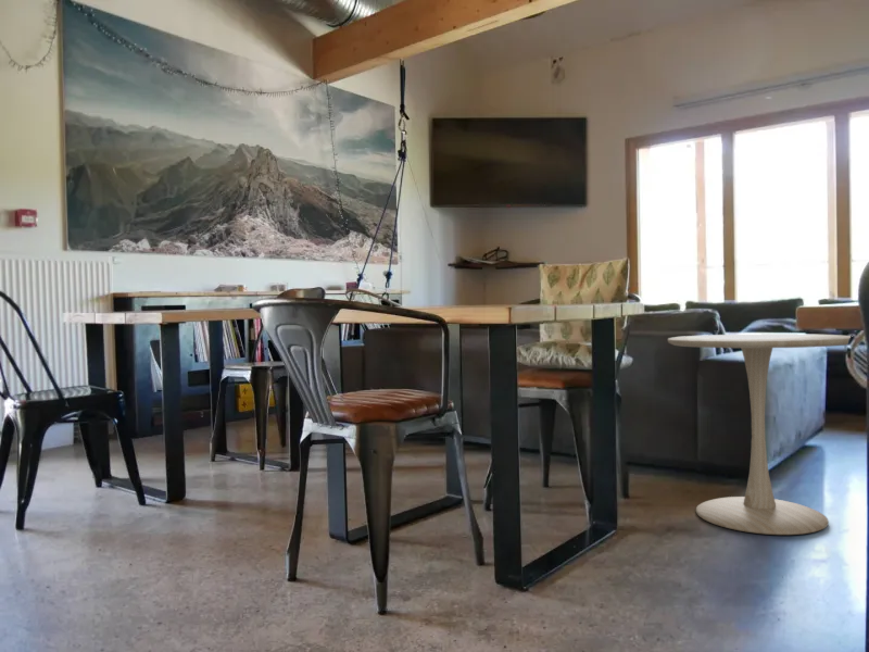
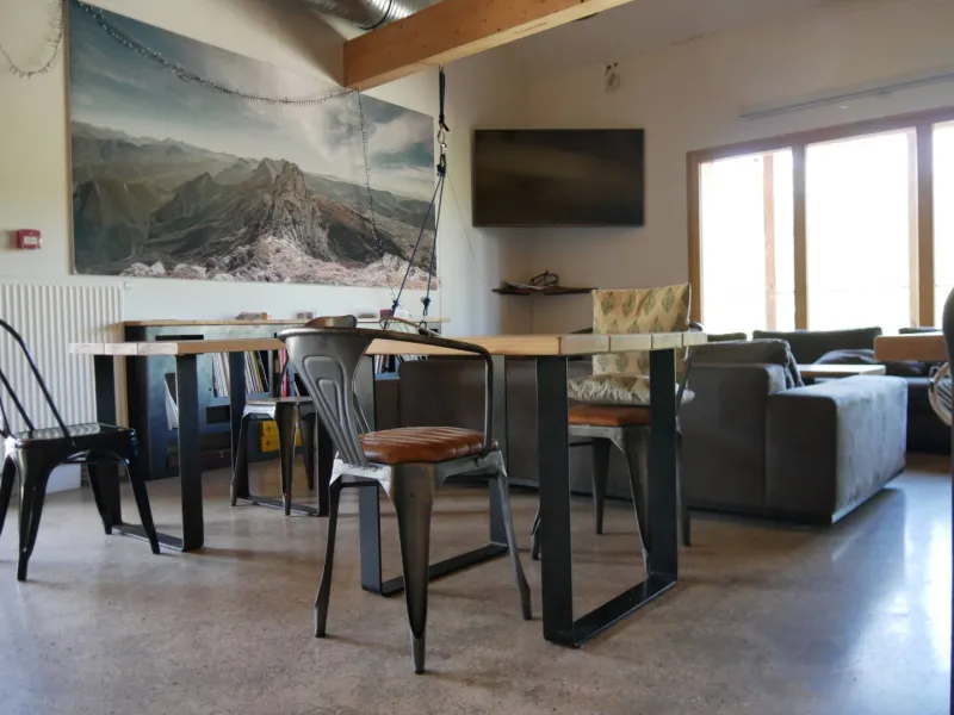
- side table (758, 426)
